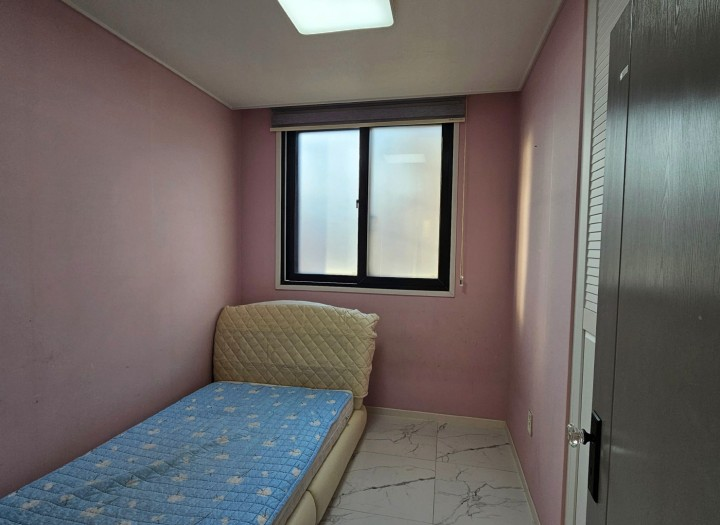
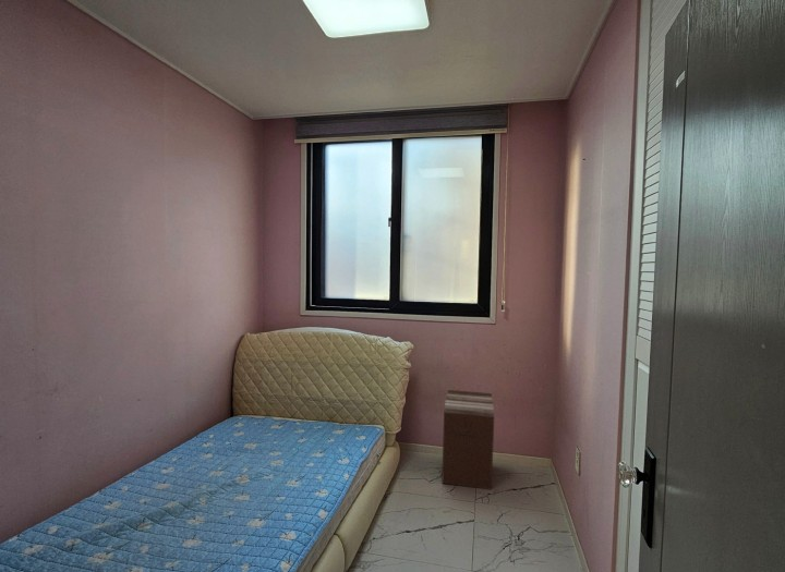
+ nightstand (468, 436)
